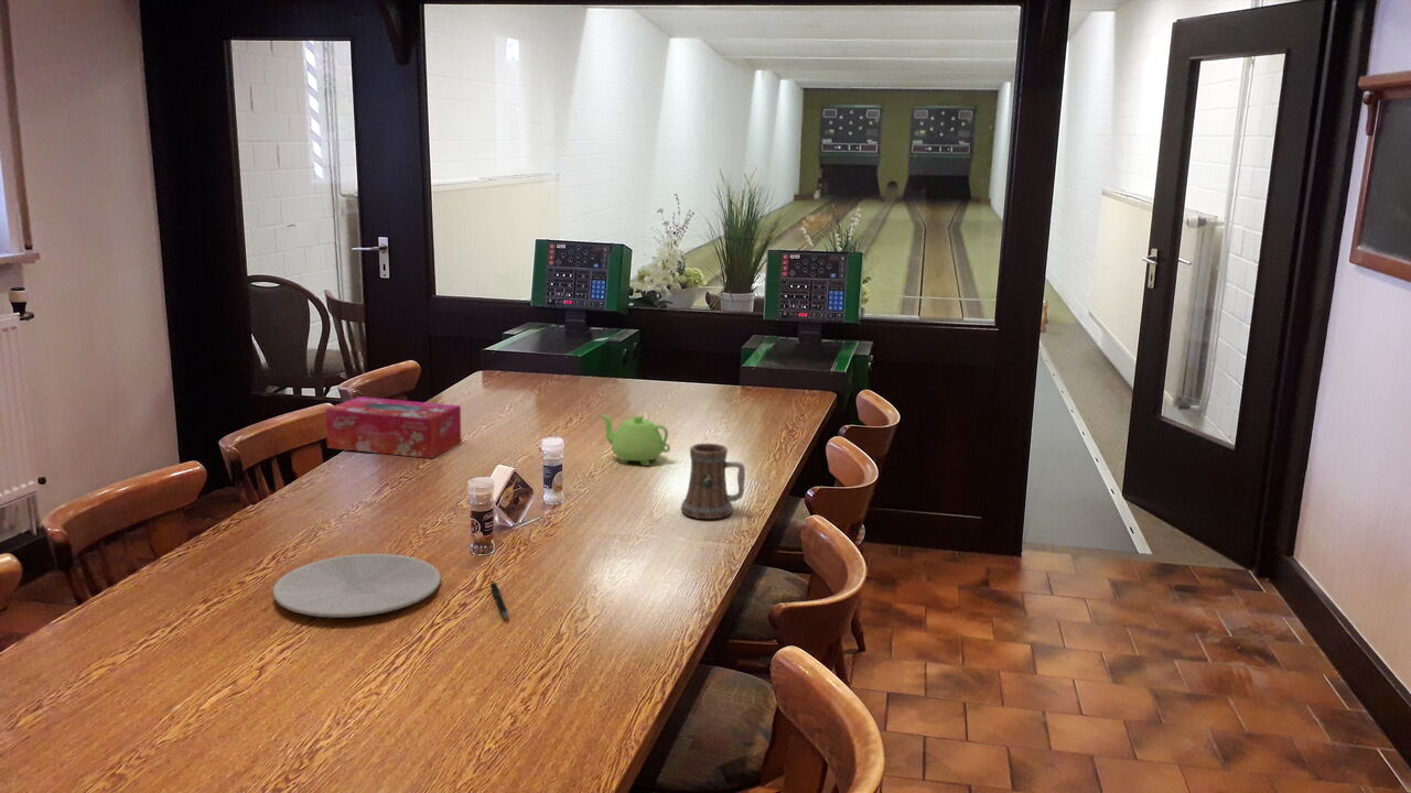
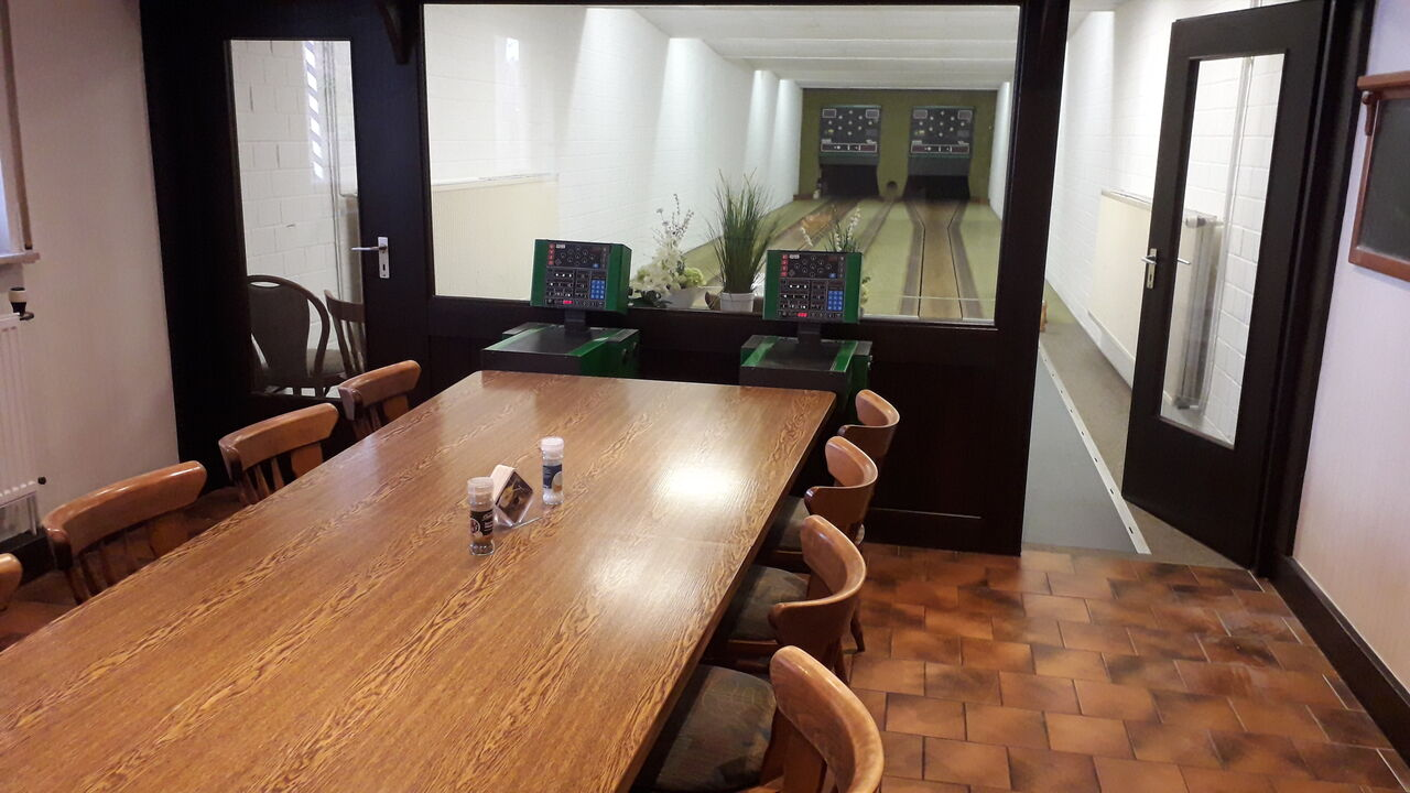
- plate (358, 585)
- pen (499, 600)
- beer mug (713, 480)
- tissue box (394, 426)
- teapot (634, 437)
